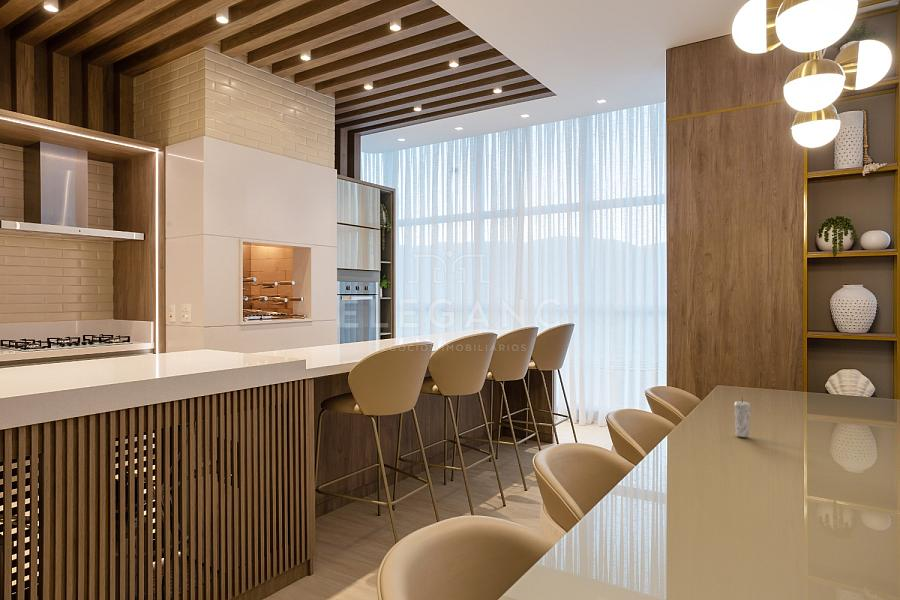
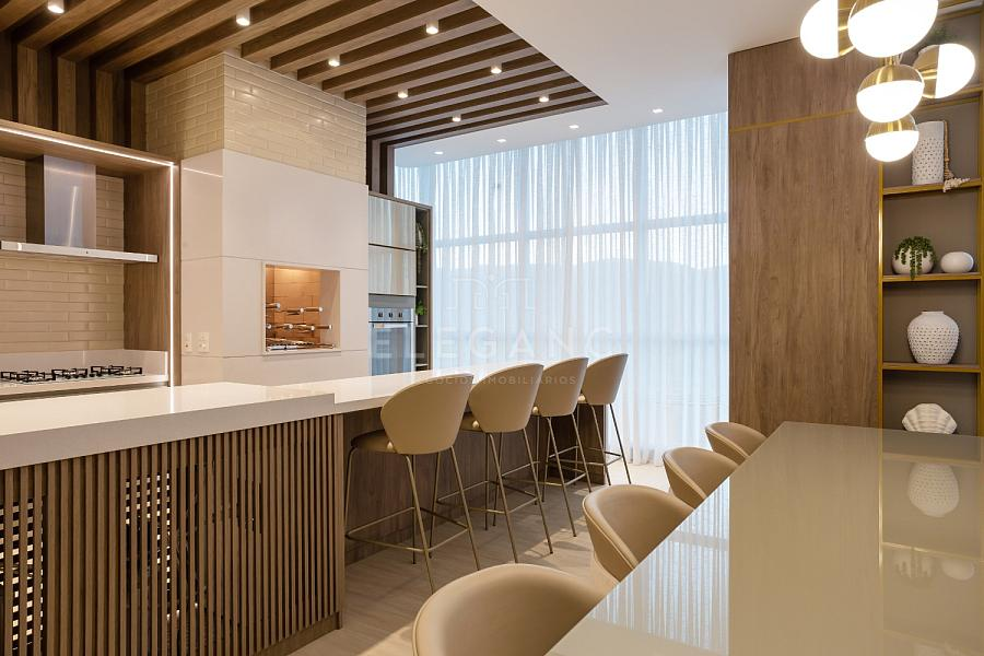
- candle (742, 415)
